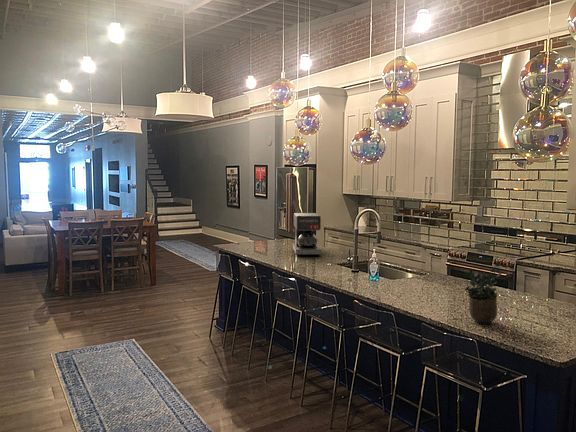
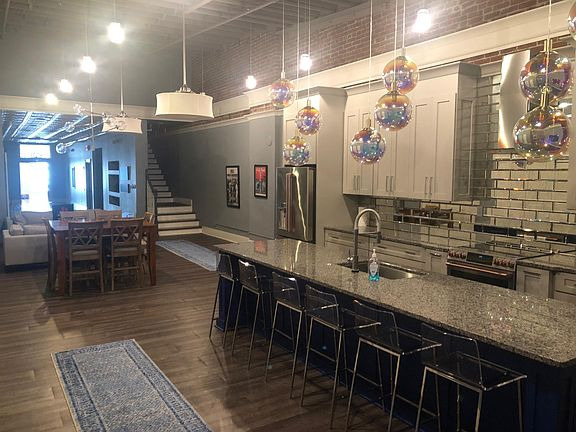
- potted plant (483, 290)
- coffee maker (306, 233)
